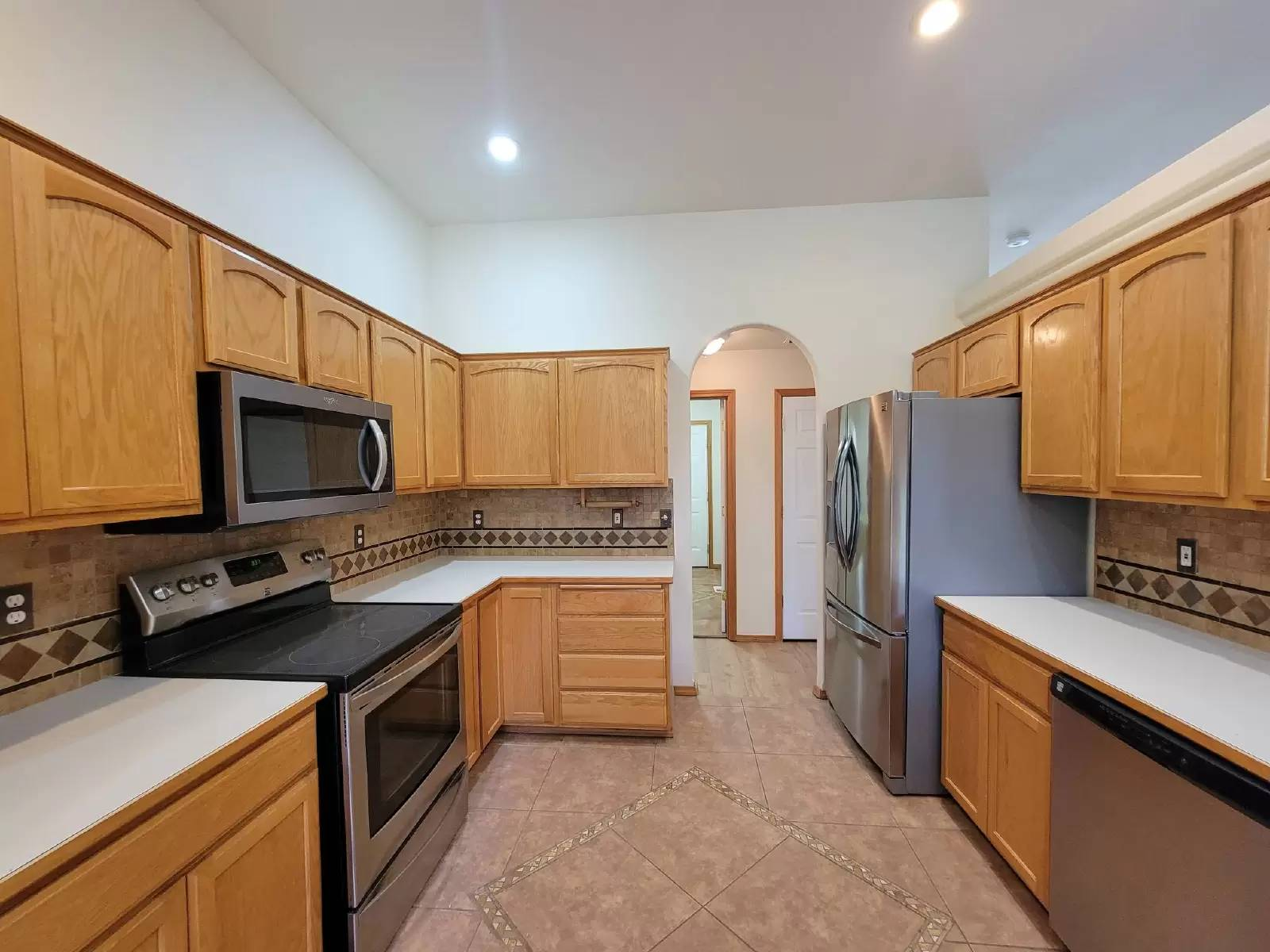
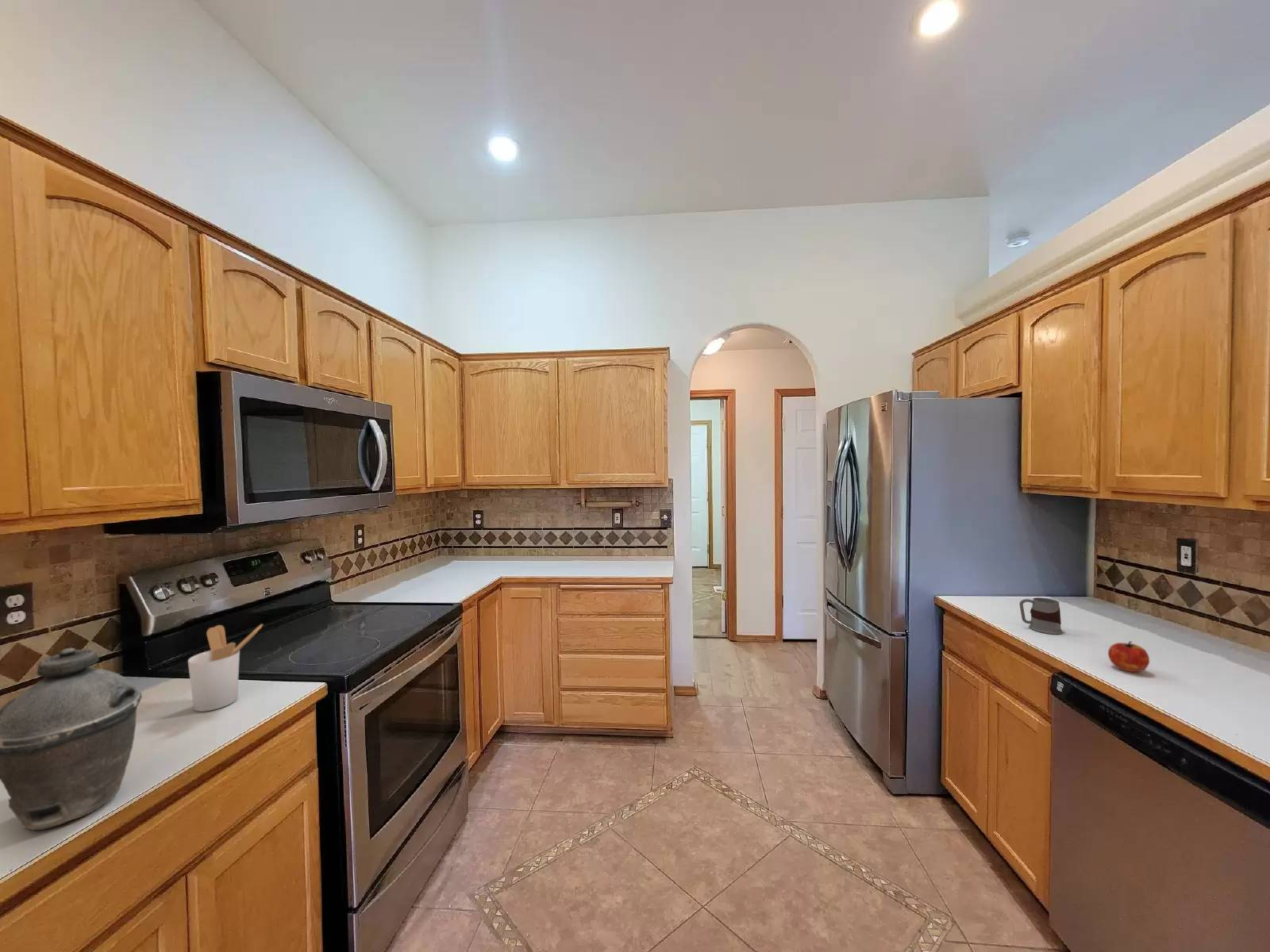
+ apple (1128, 655)
+ kettle (69, 728)
+ mug (1040, 614)
+ utensil holder (228, 664)
